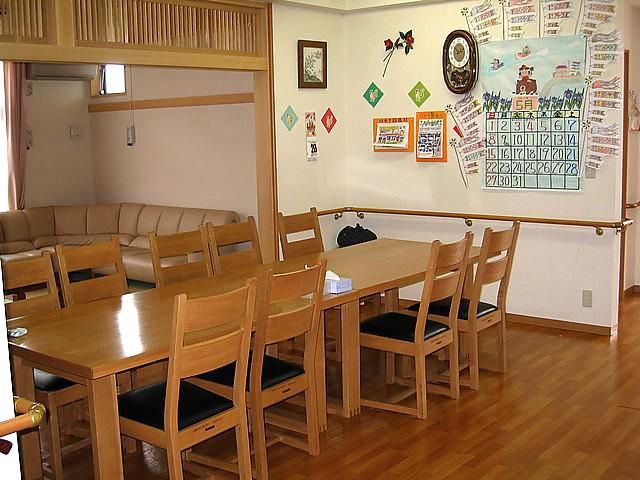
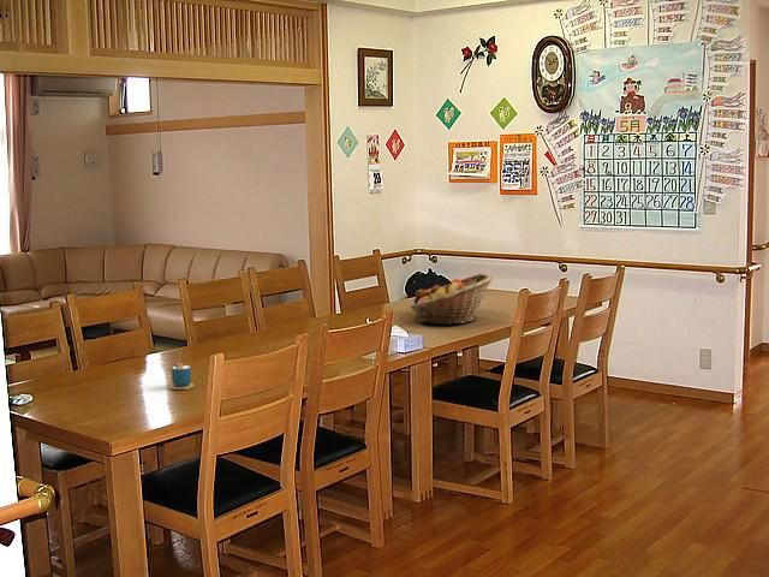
+ cup (180, 370)
+ fruit basket (451, 297)
